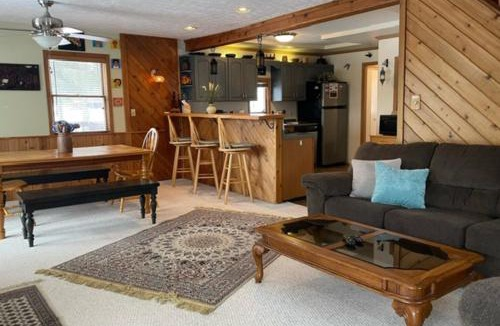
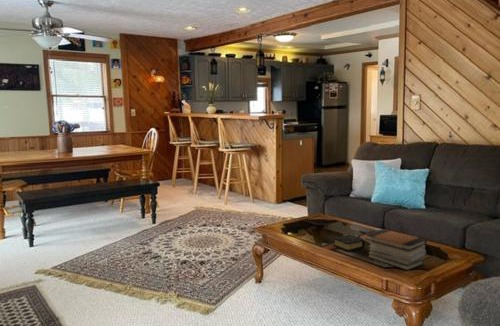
+ book (349, 242)
+ book stack (395, 248)
